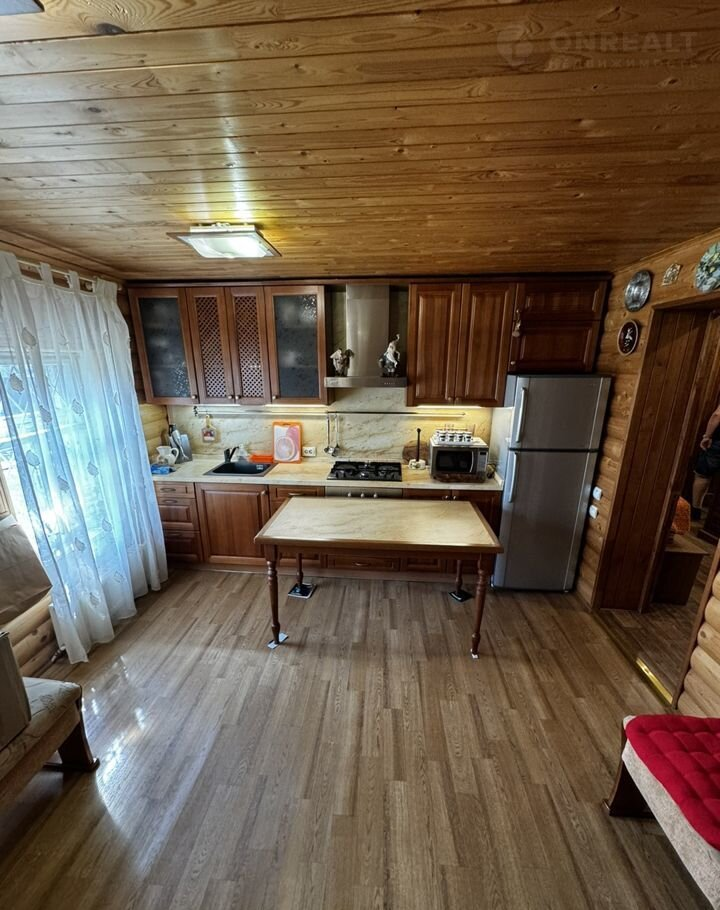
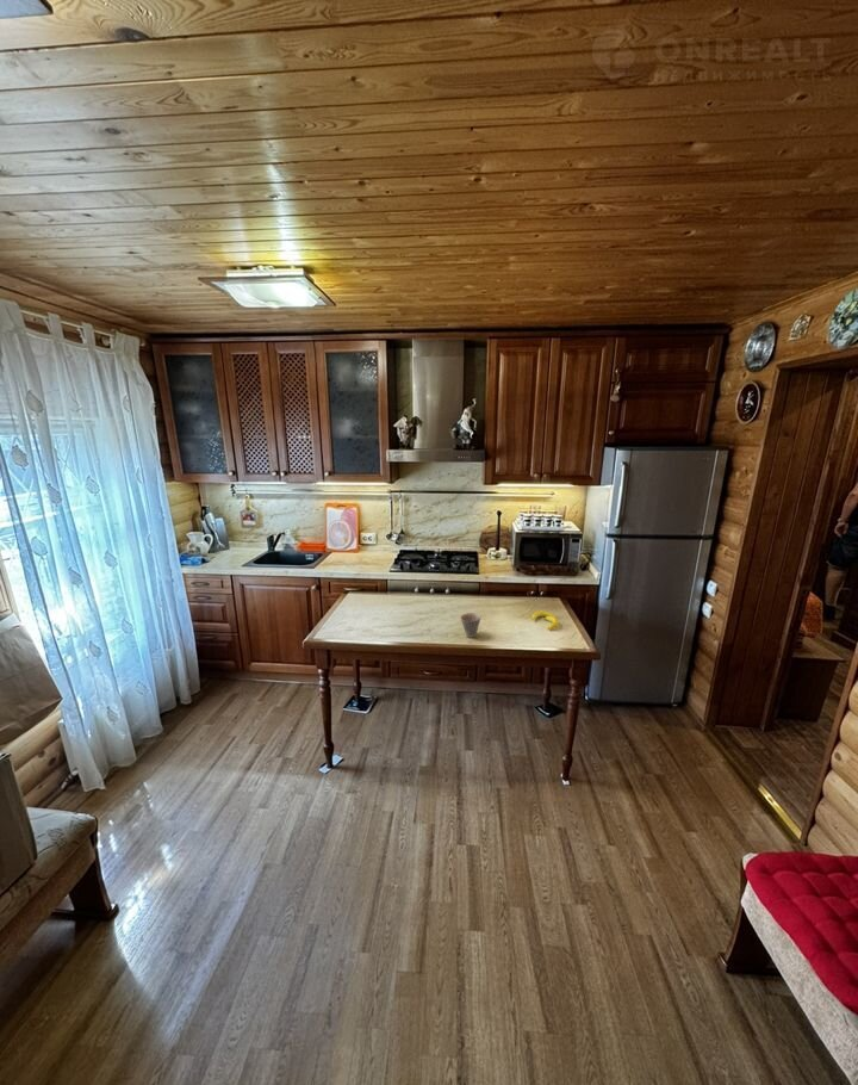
+ cup (470, 626)
+ banana (546, 619)
